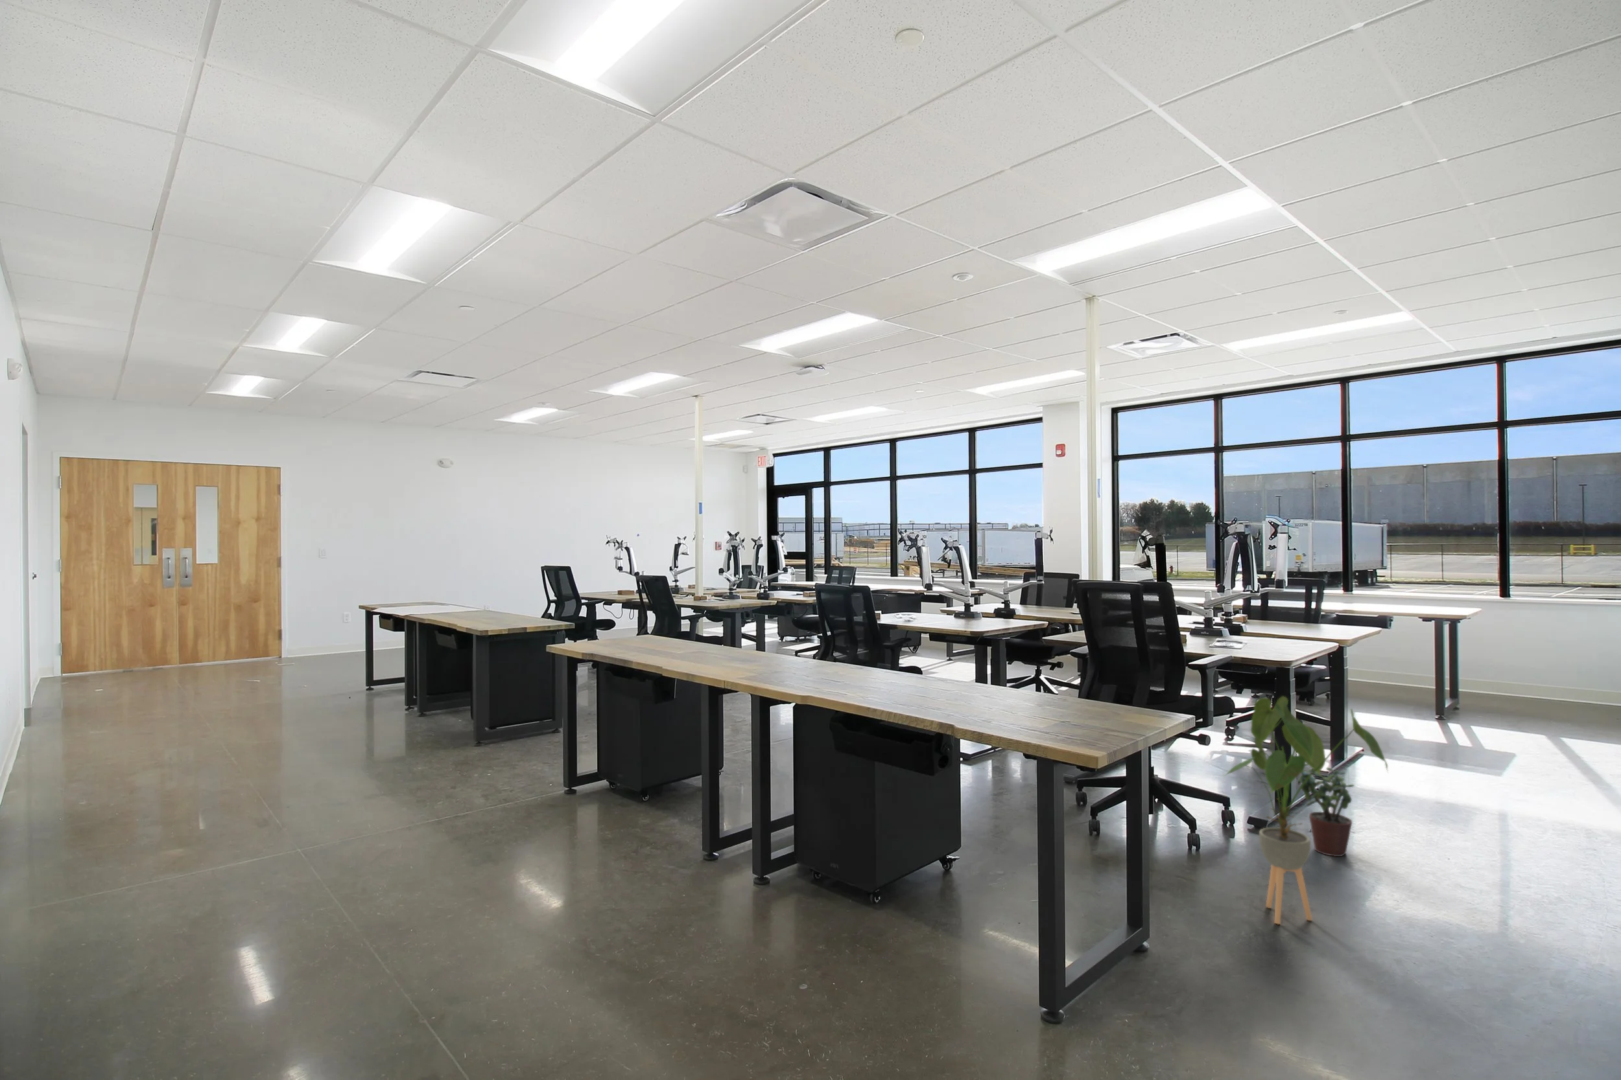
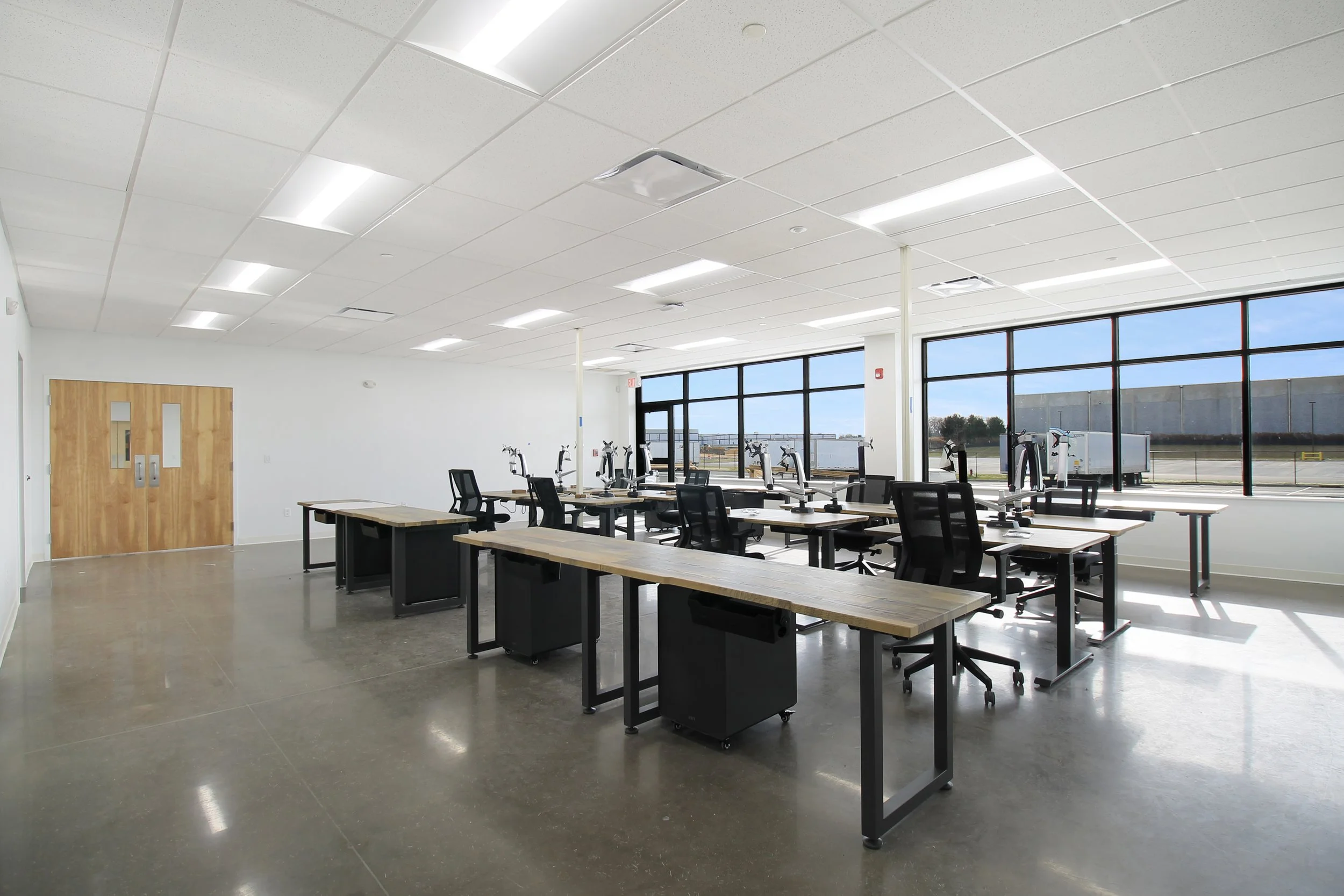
- potted plant (1329, 808)
- house plant (1288, 805)
